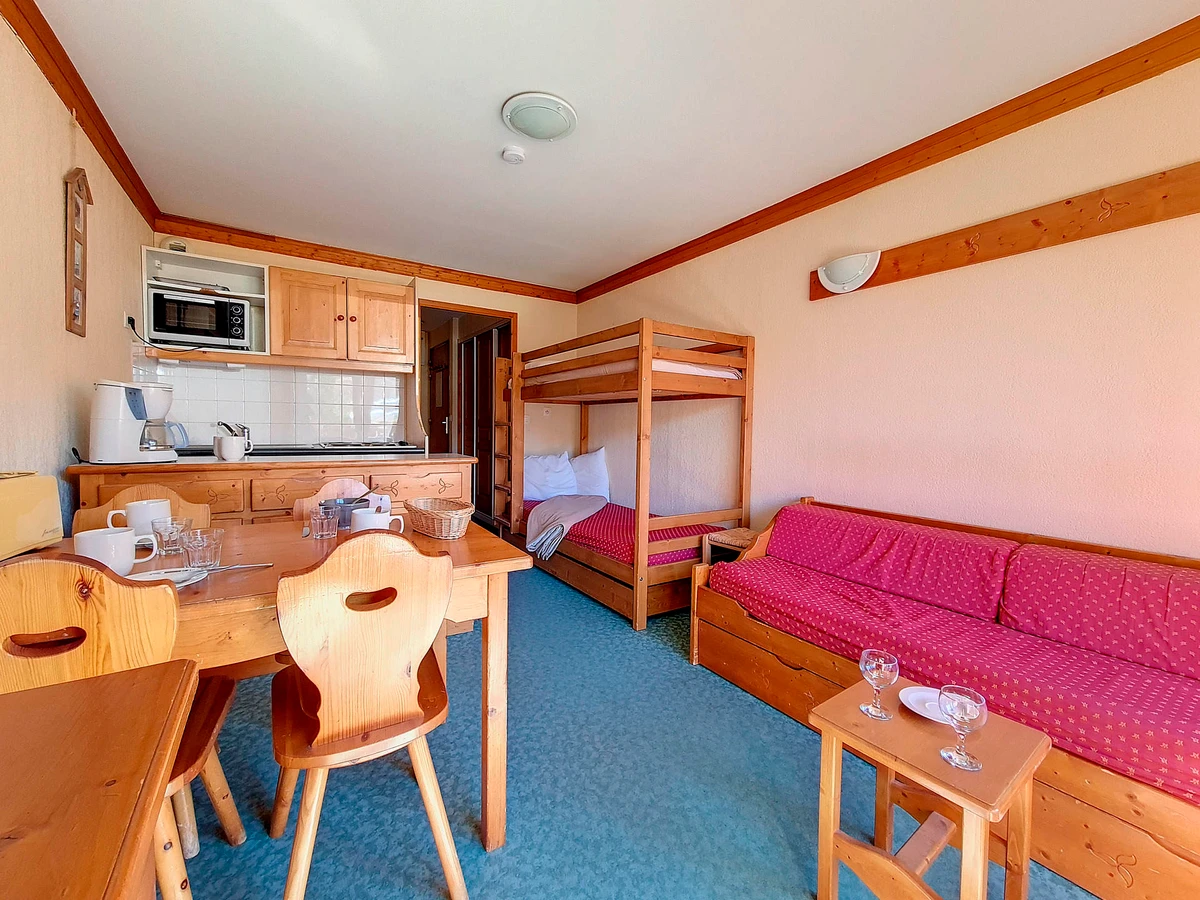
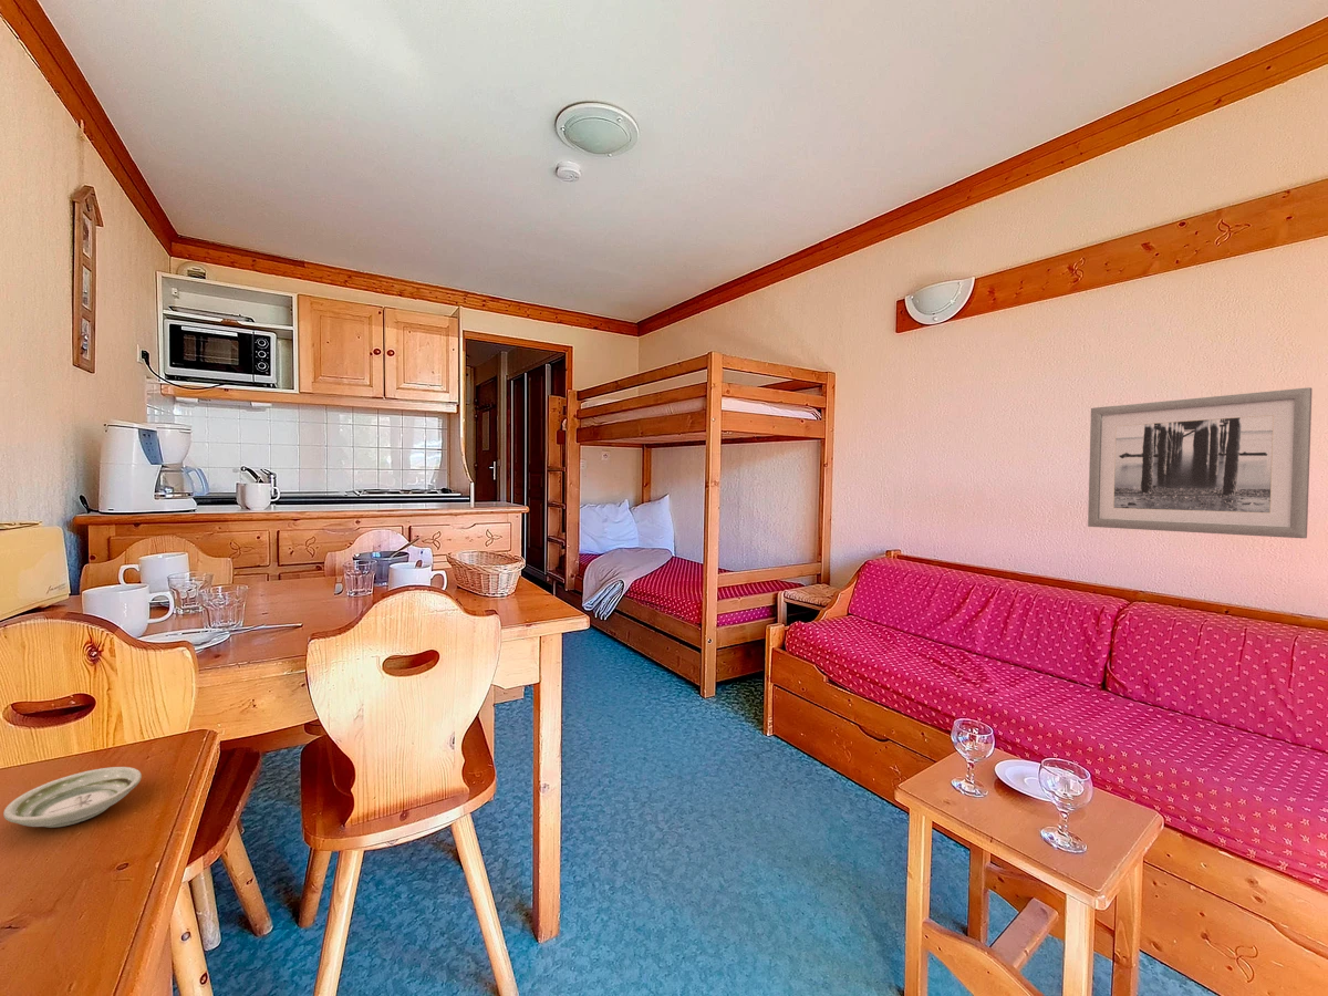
+ wall art (1186, 465)
+ saucer (76, 801)
